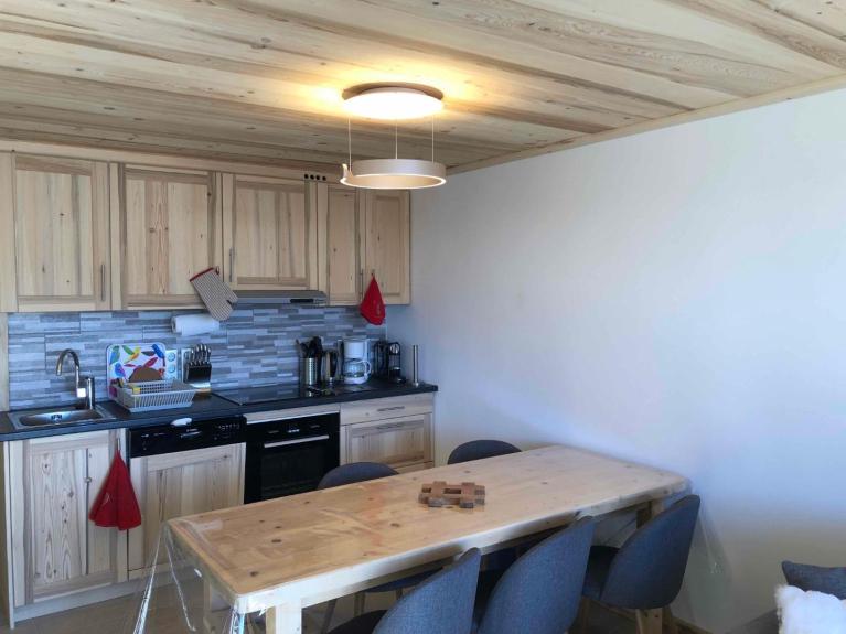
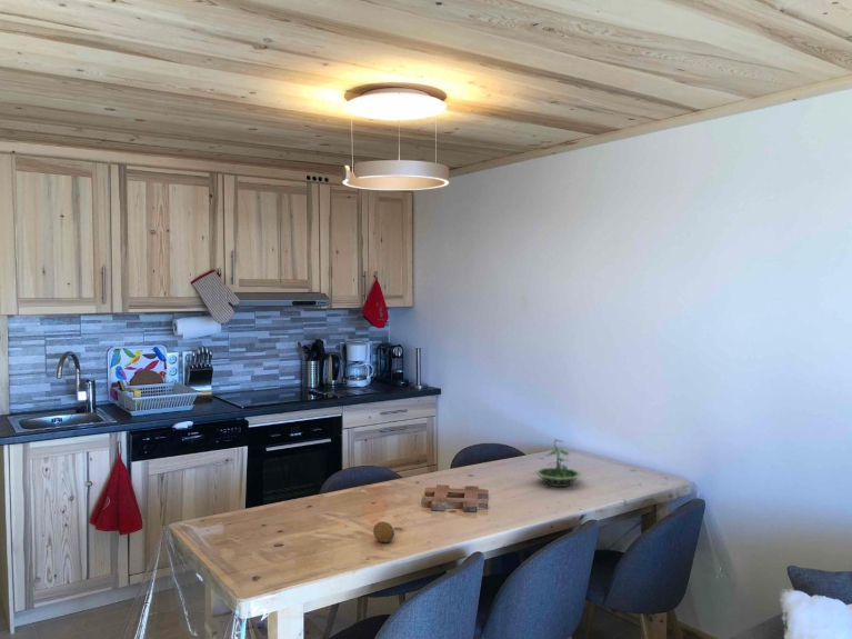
+ fruit (383, 531)
+ terrarium (557, 448)
